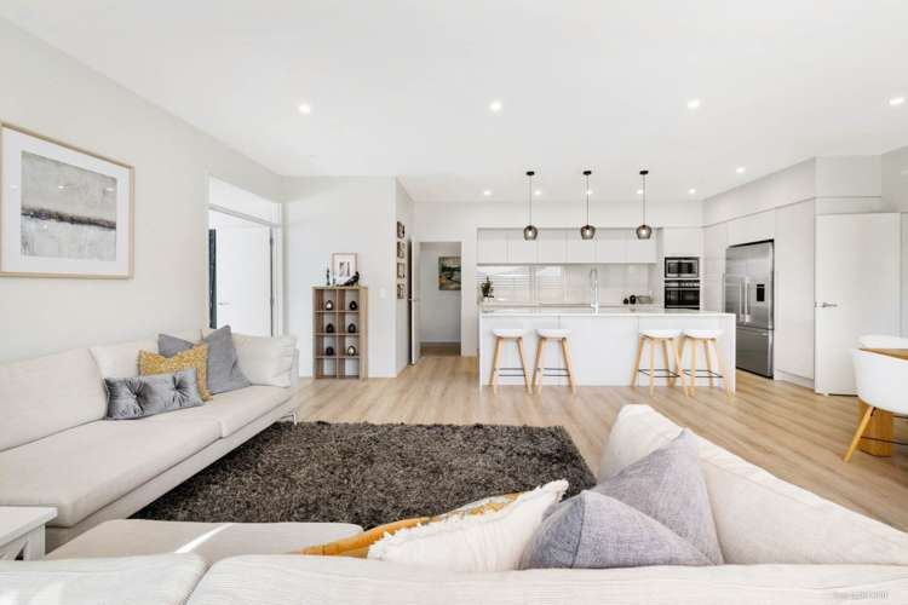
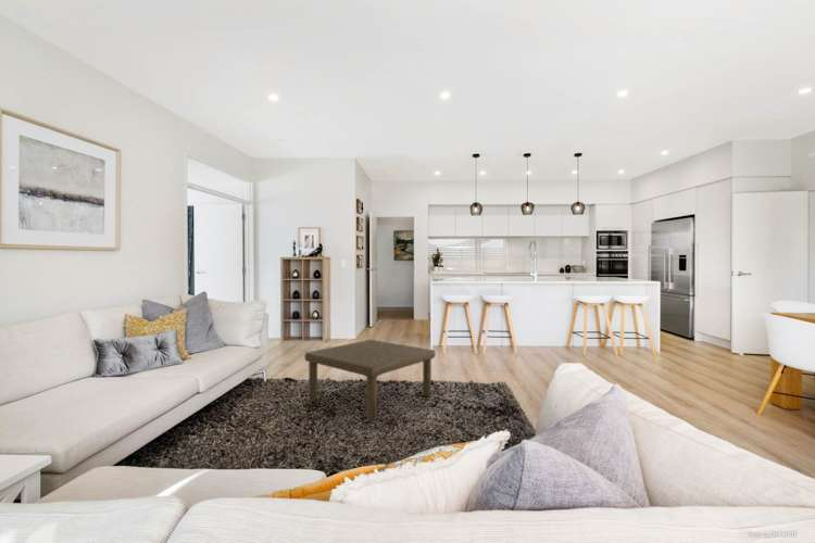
+ coffee table (371, 375)
